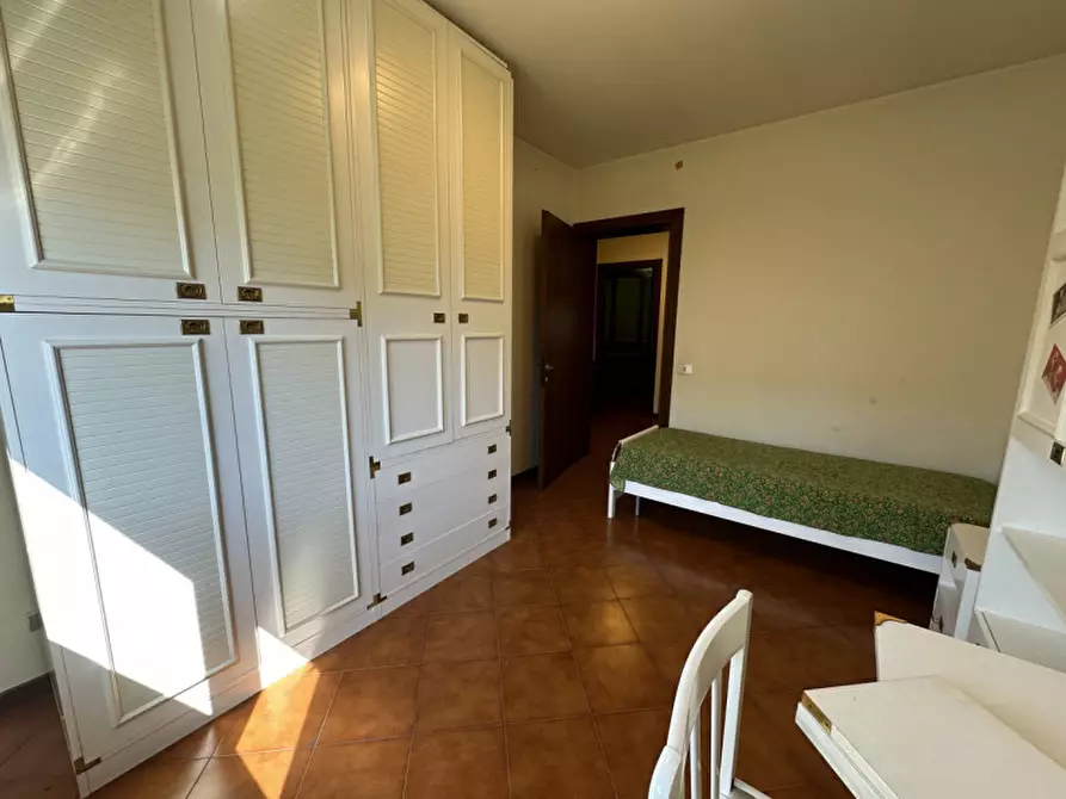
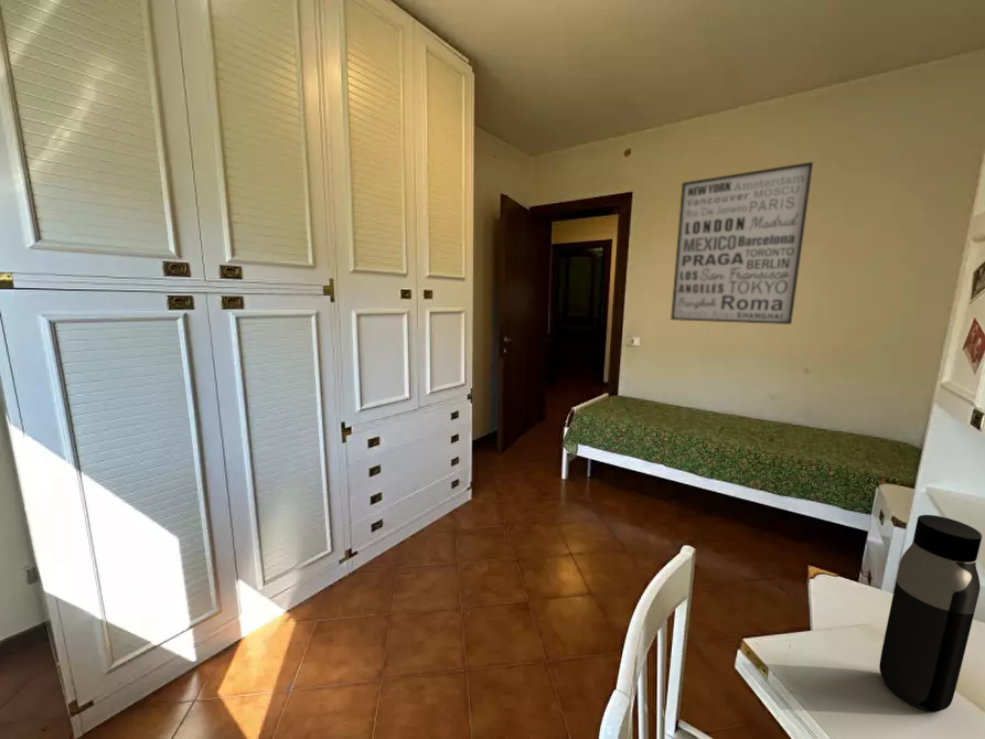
+ water bottle (929, 611)
+ wall art (734, 249)
